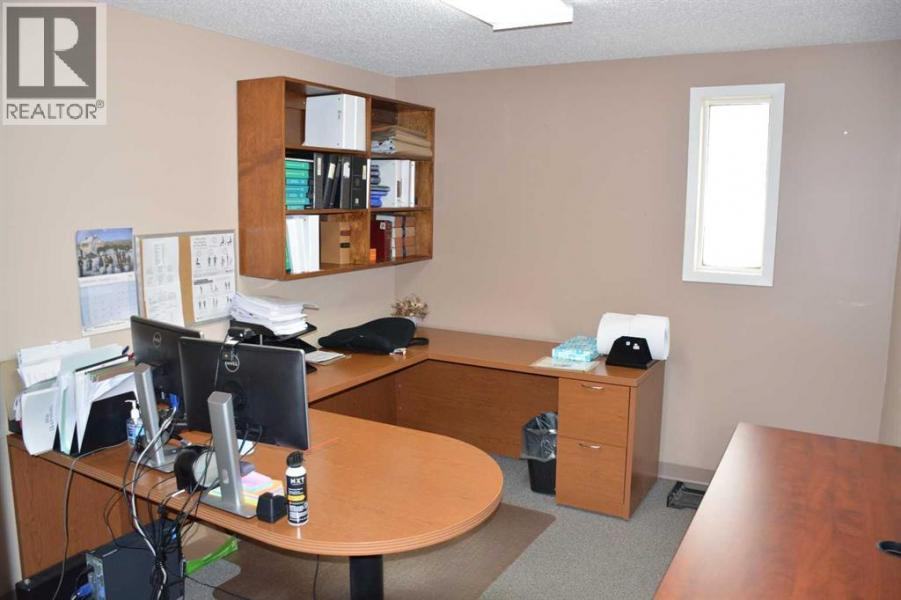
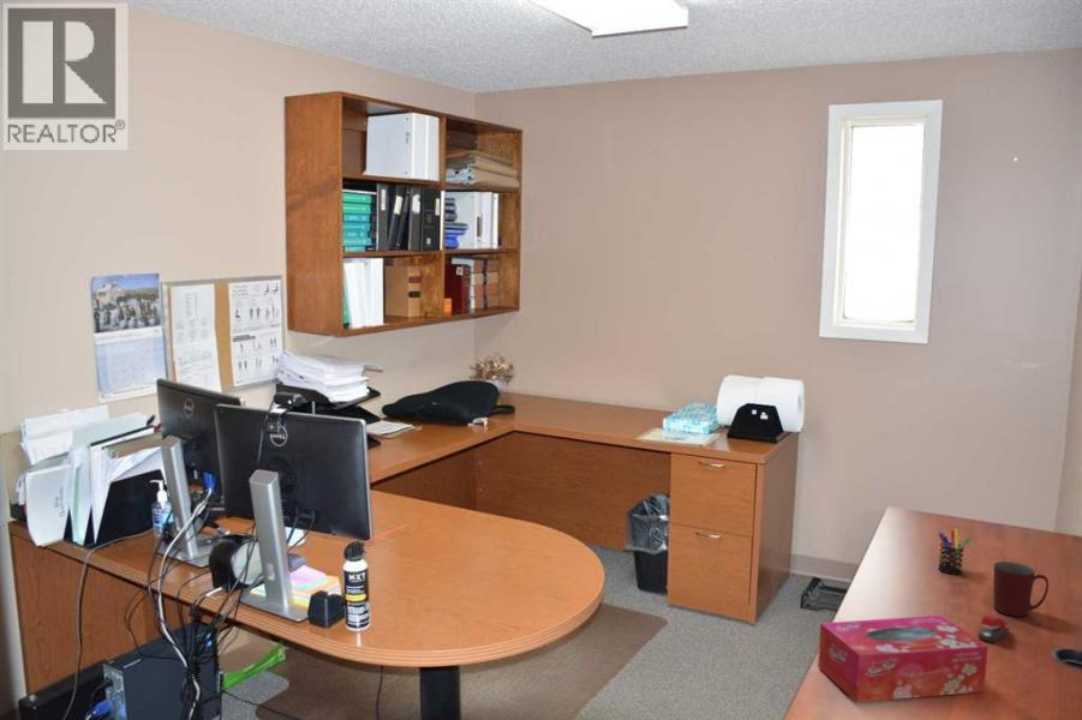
+ mug (1020, 590)
+ stapler (993, 624)
+ tissue box (899, 656)
+ pen holder (954, 550)
